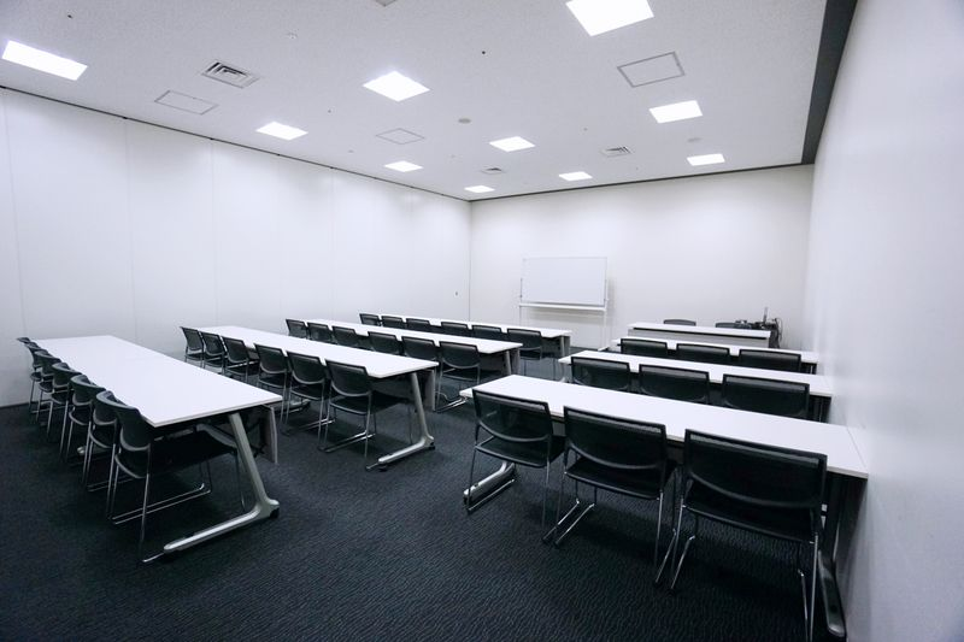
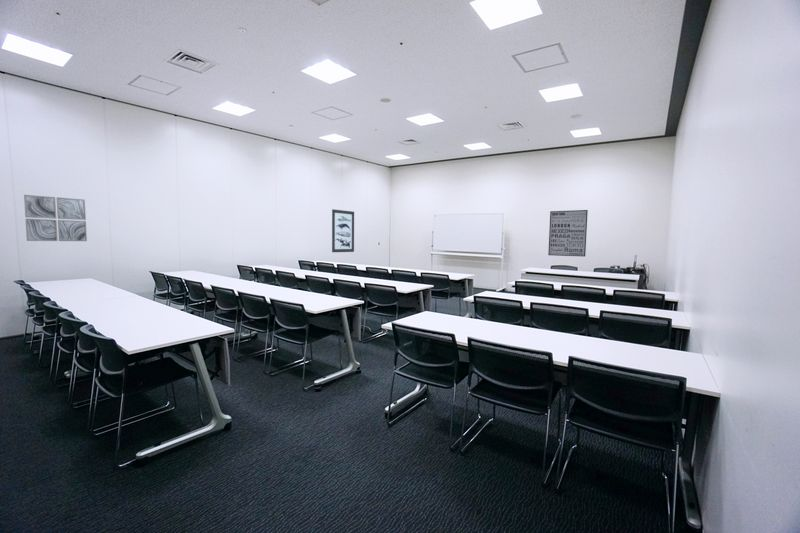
+ wall art (56, 220)
+ wall art (567, 233)
+ wall art (343, 231)
